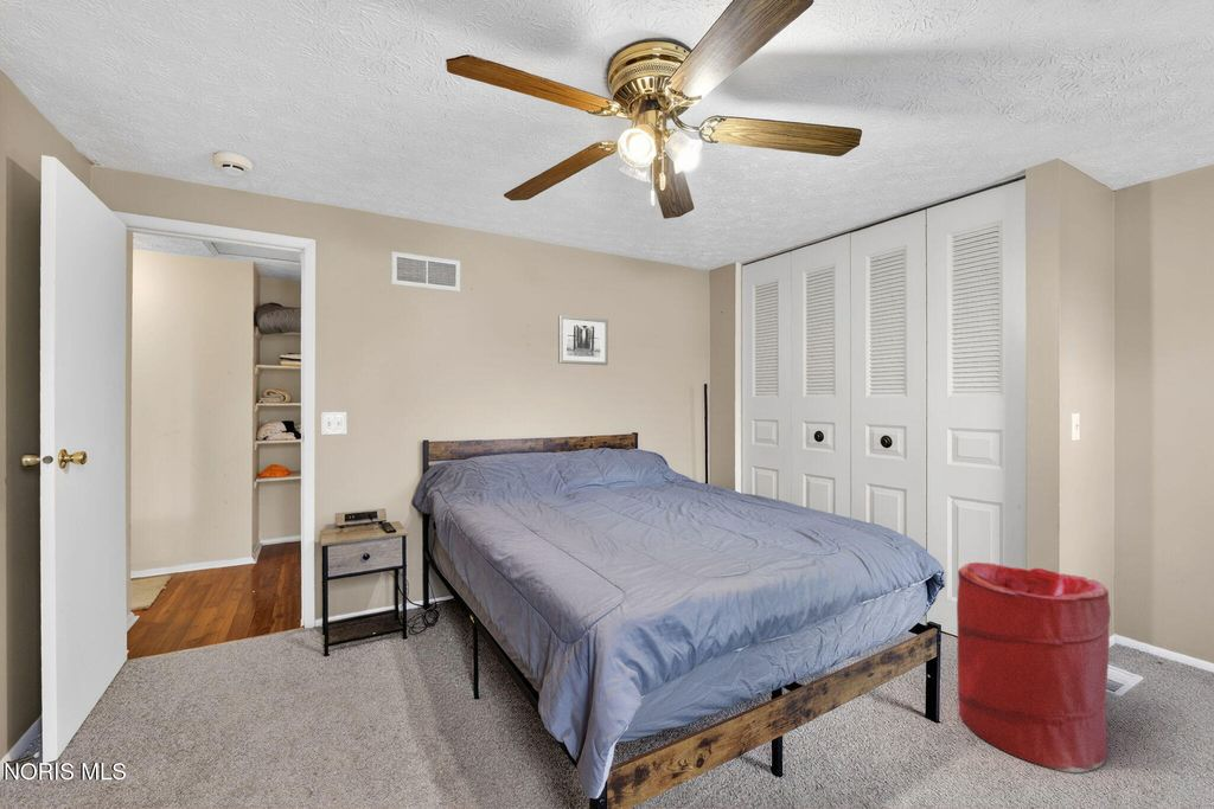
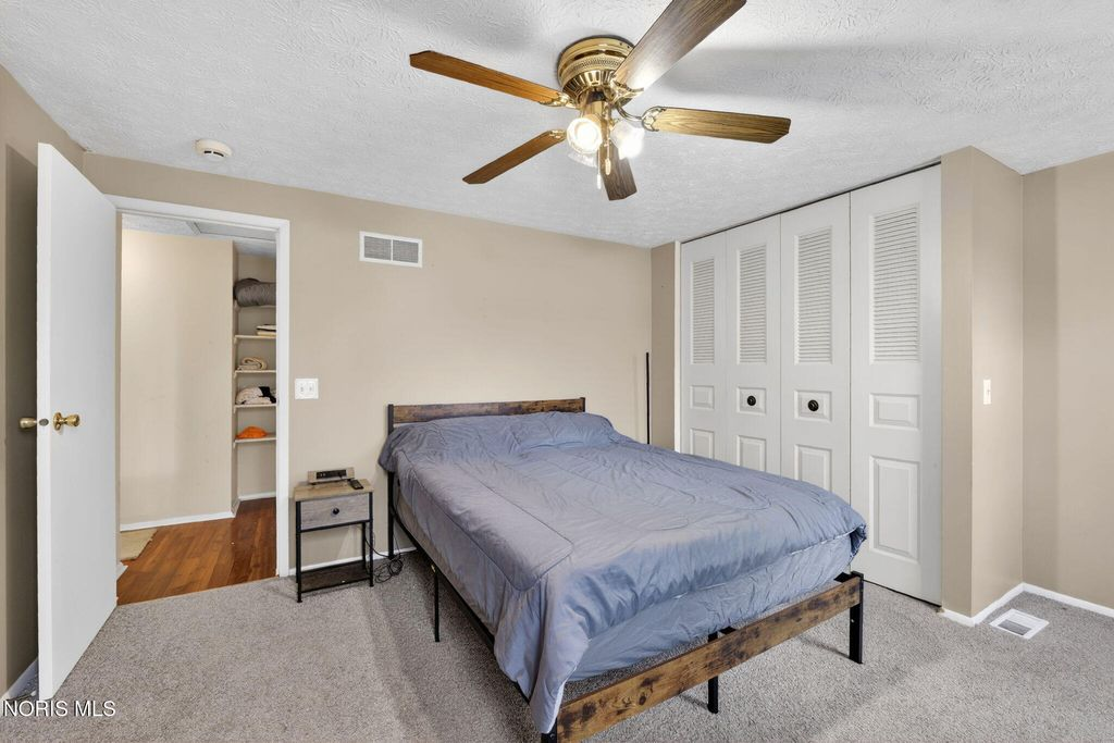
- wall art (583, 340)
- laundry hamper (1028, 650)
